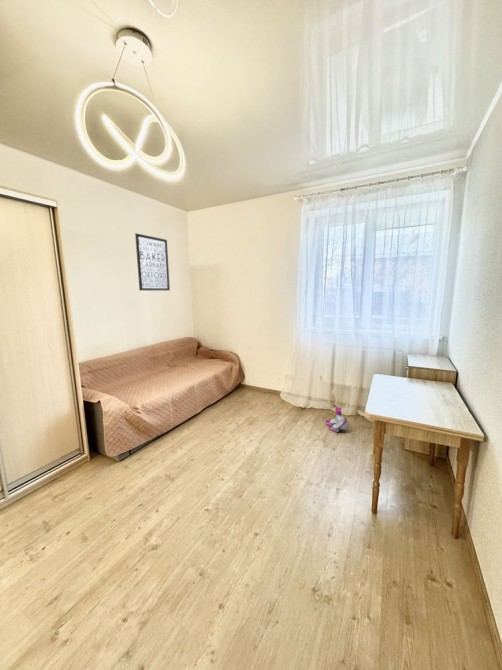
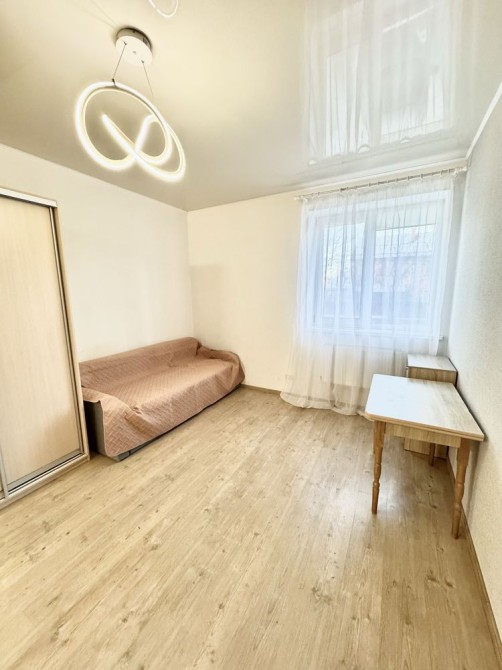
- wall art (153, 264)
- boots (336, 417)
